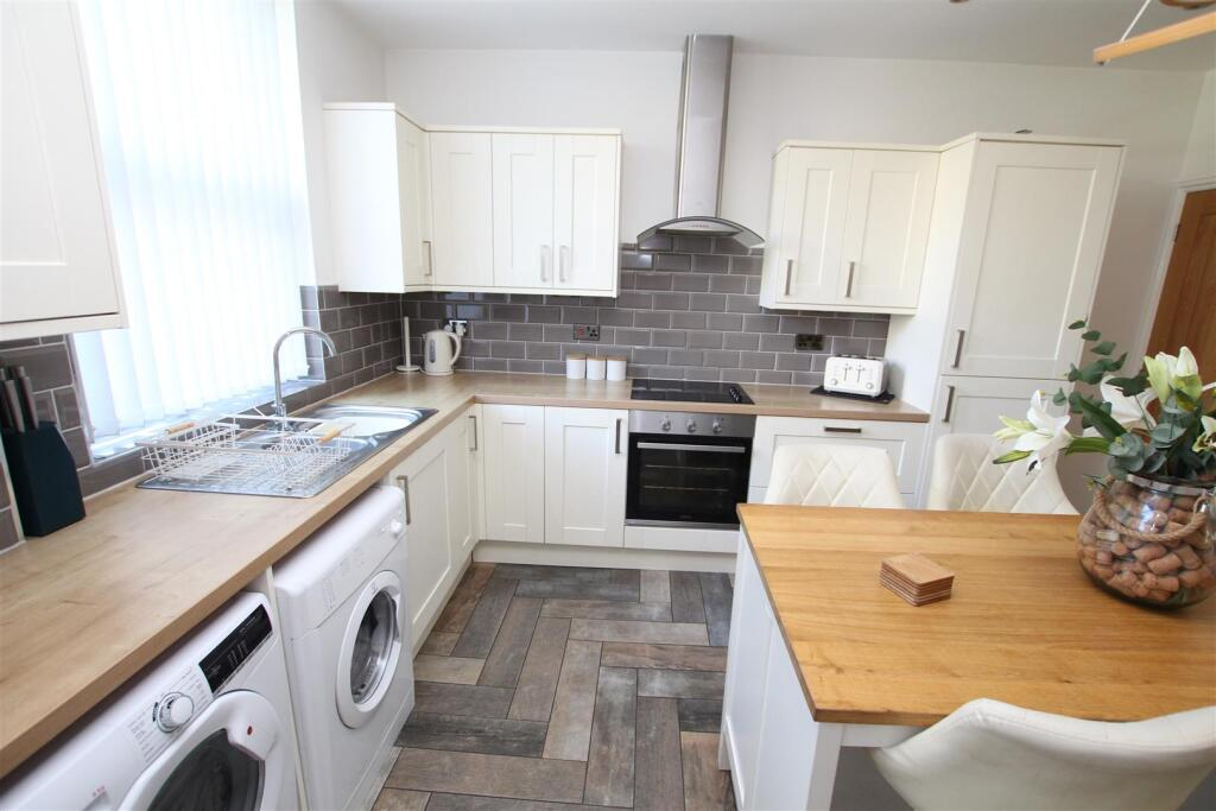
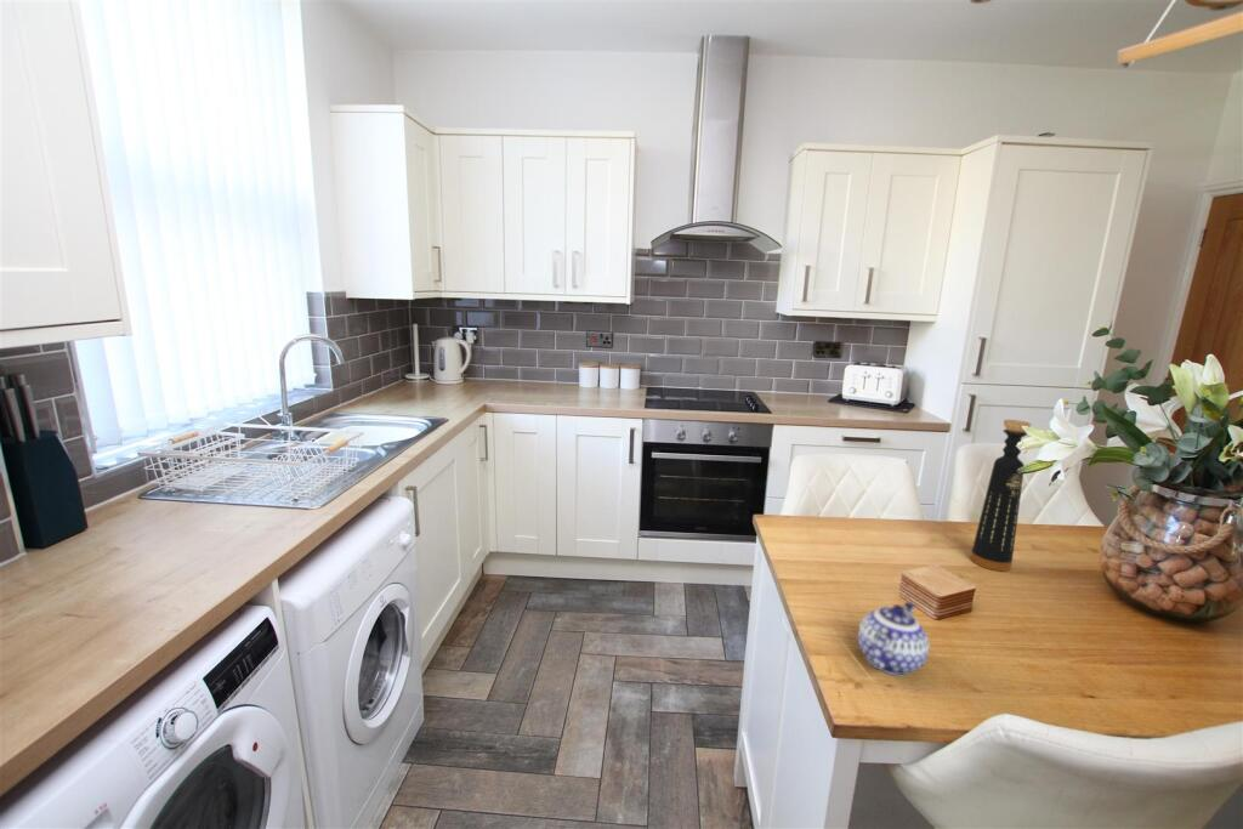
+ teapot (893, 634)
+ bottle (1003, 494)
